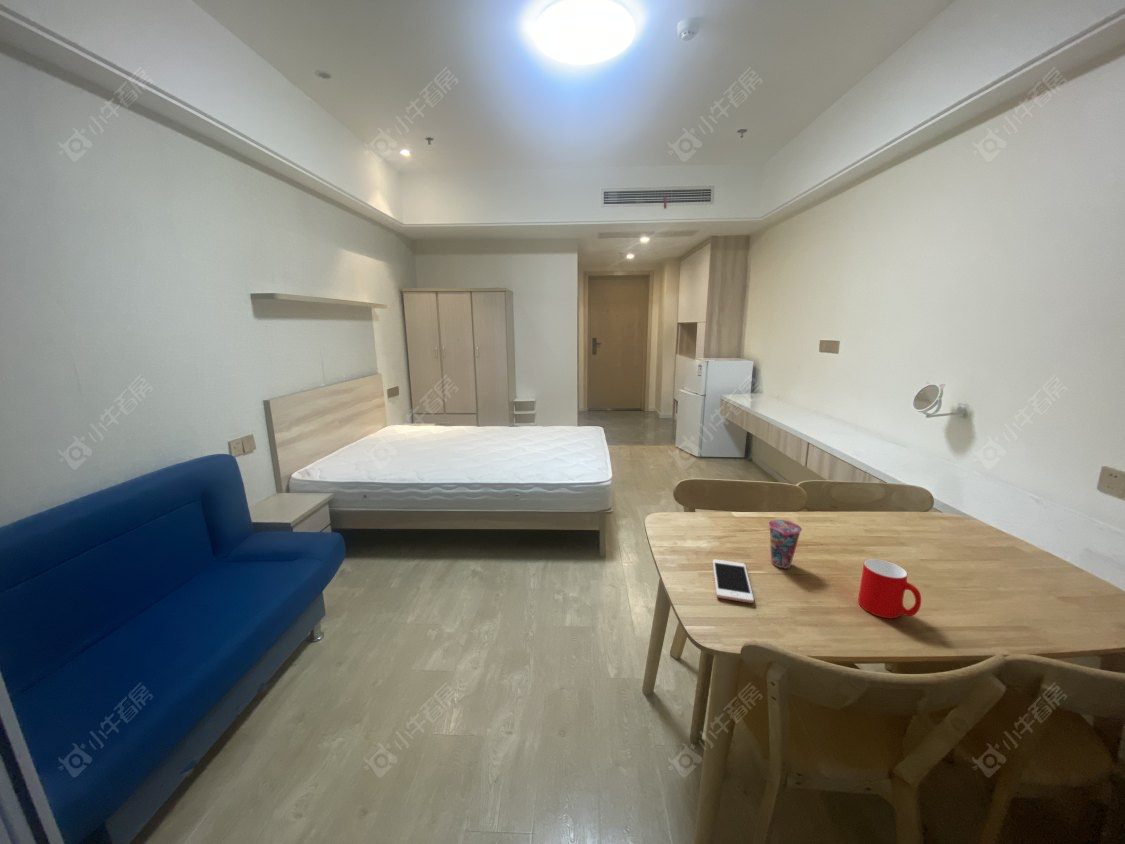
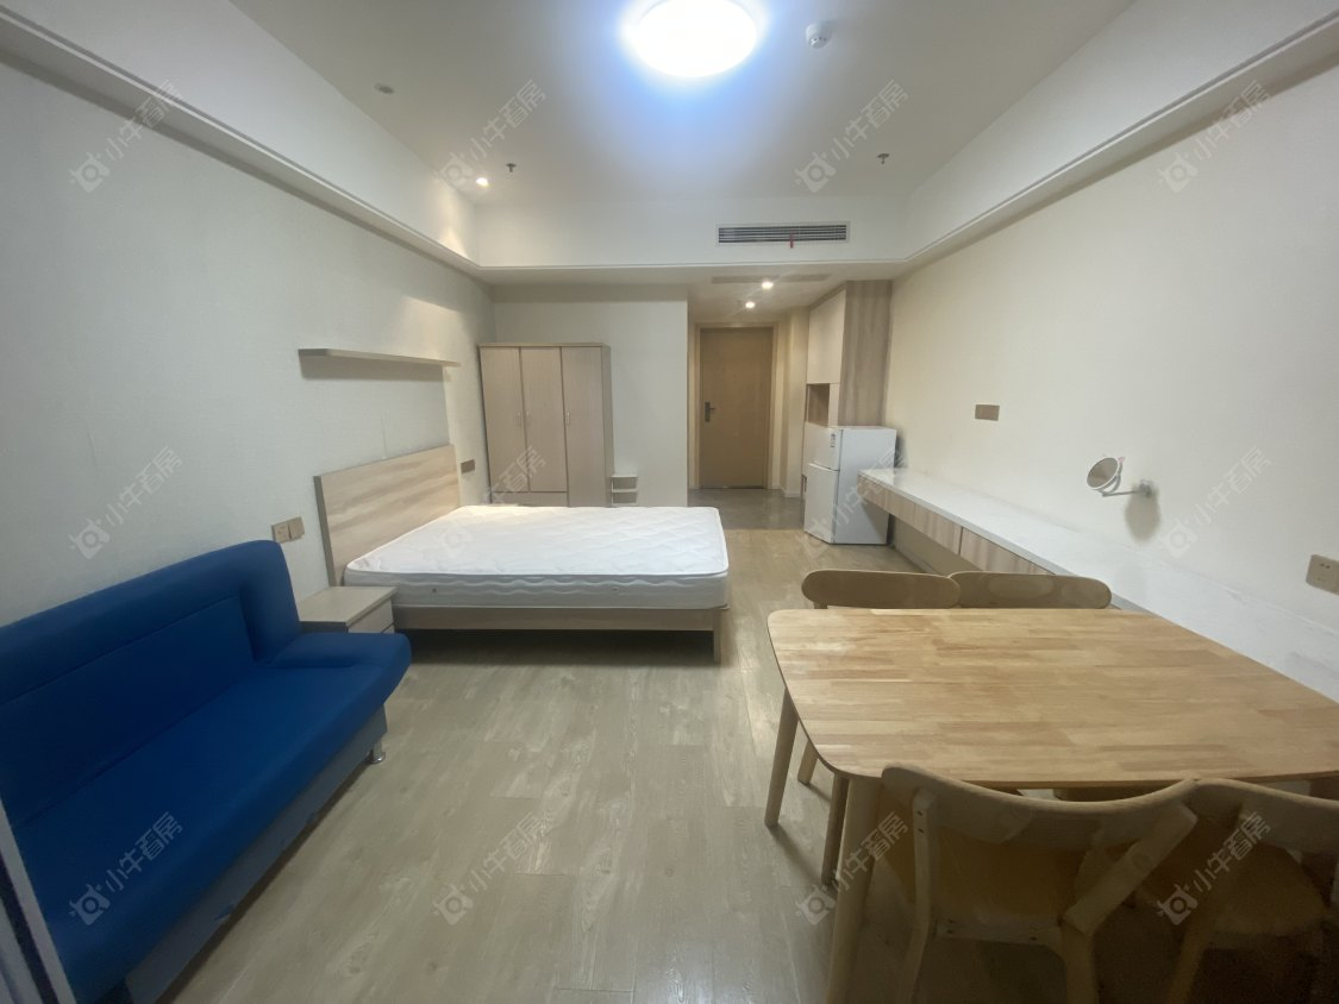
- cup (890, 591)
- cup (783, 545)
- cell phone (731, 579)
